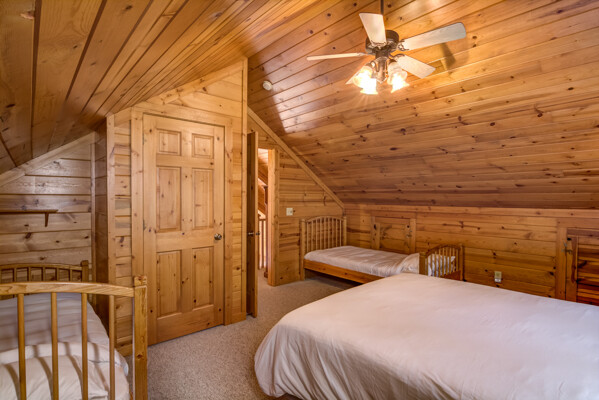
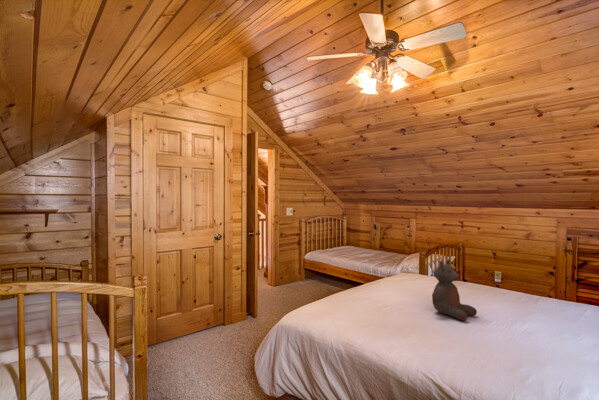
+ teddy bear (453, 287)
